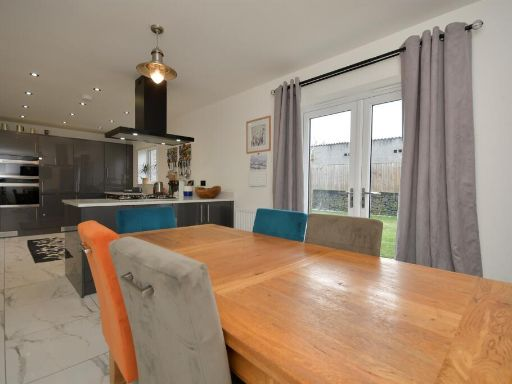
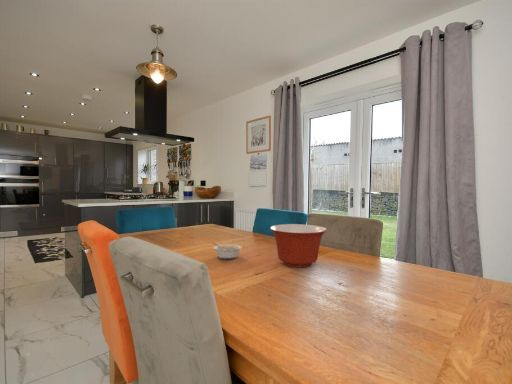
+ legume (226, 251)
+ mixing bowl (297, 245)
